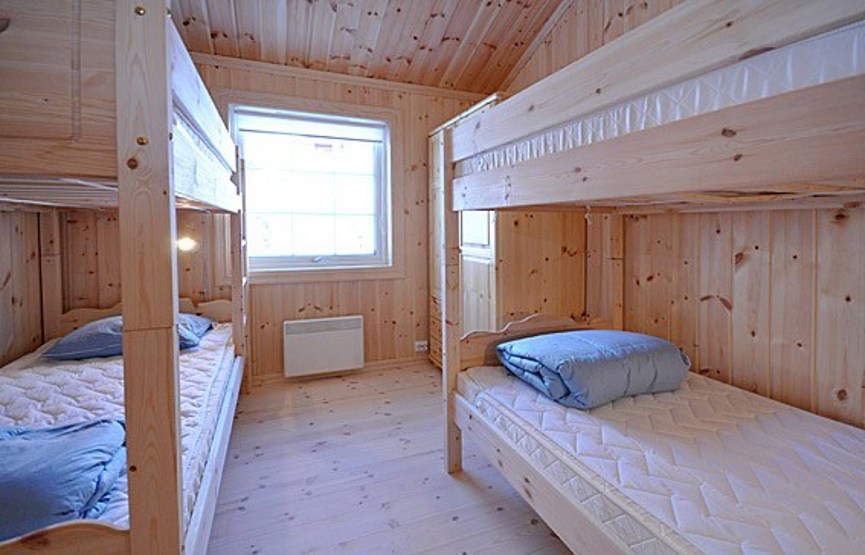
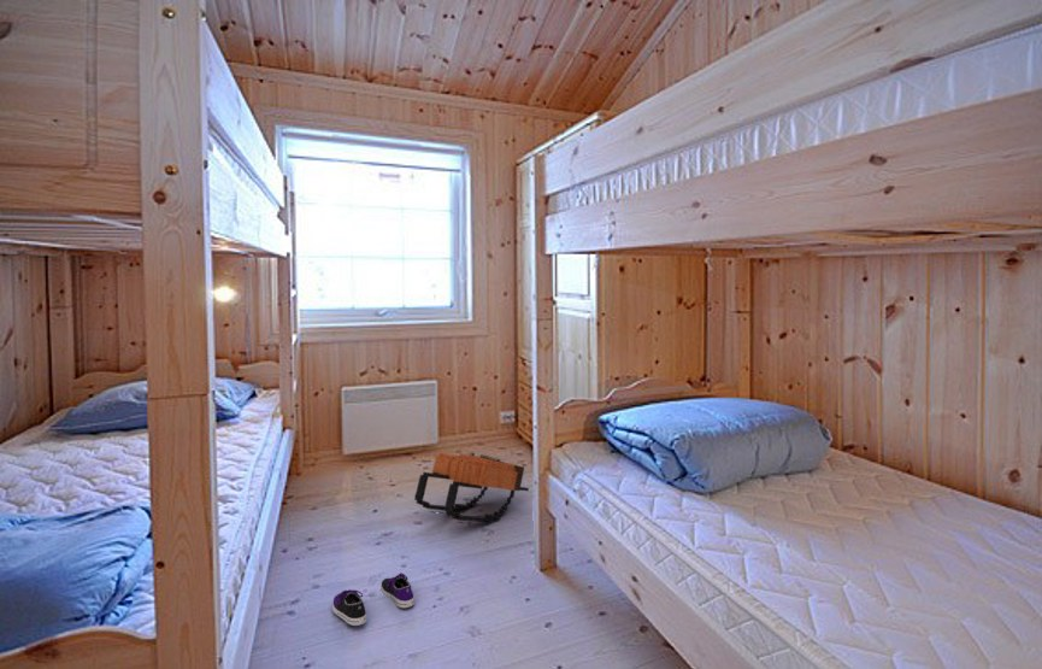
+ backpack (476, 481)
+ shoe (382, 591)
